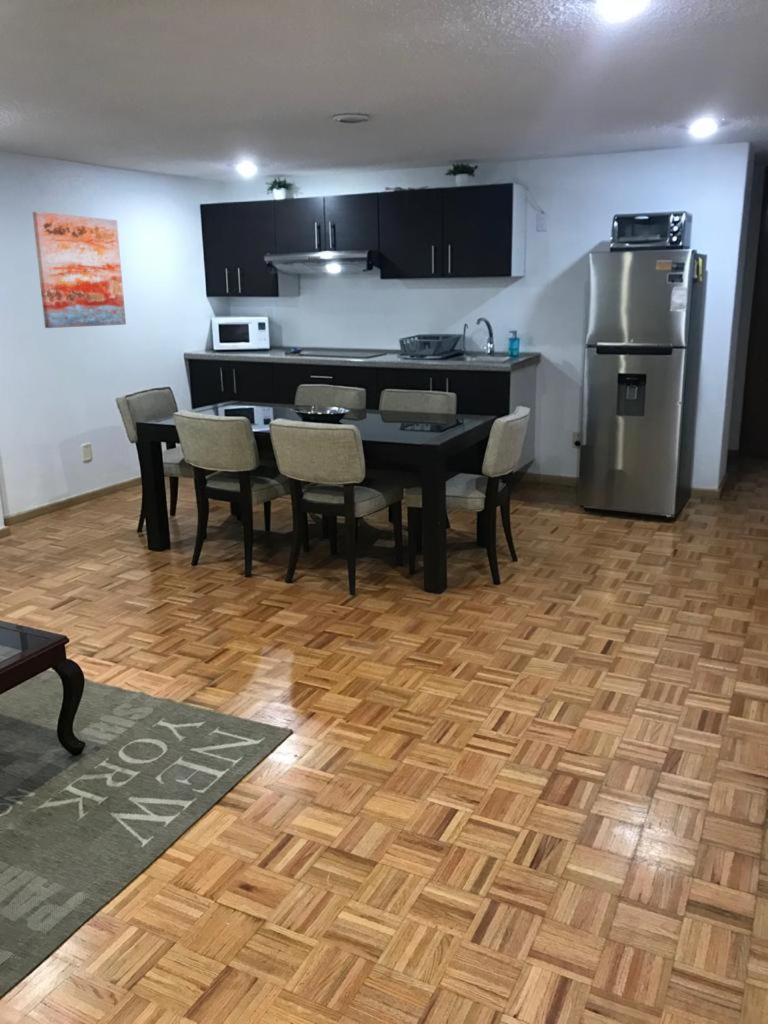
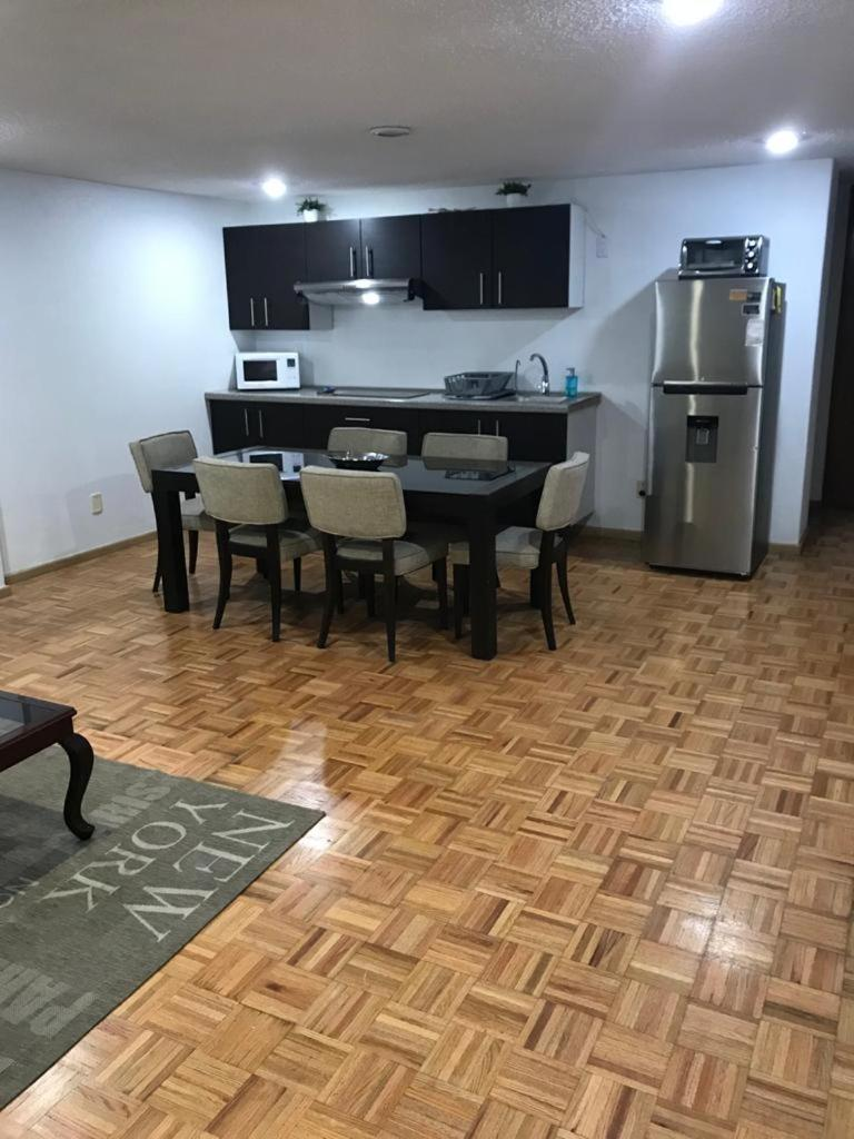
- wall art (82, 272)
